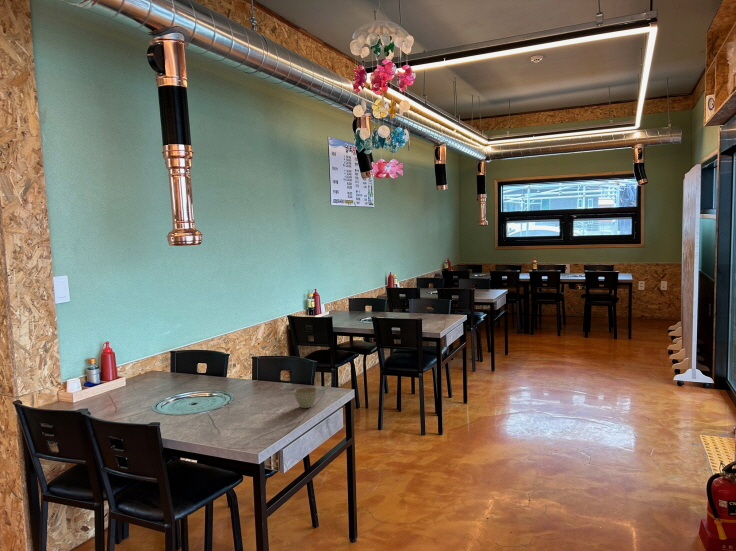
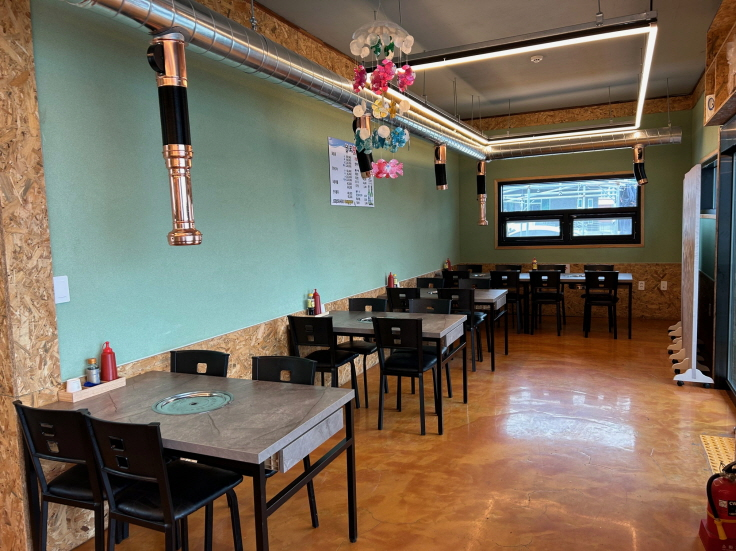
- flower pot (306, 398)
